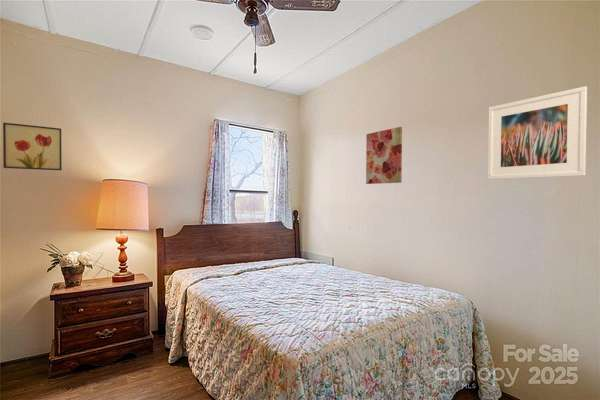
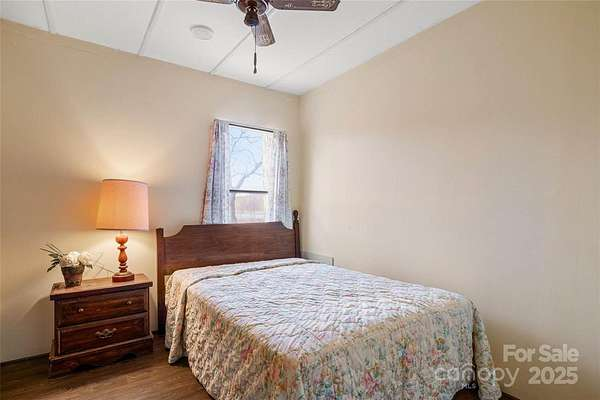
- wall art (383, 157)
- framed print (532, 138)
- wall art (33, 147)
